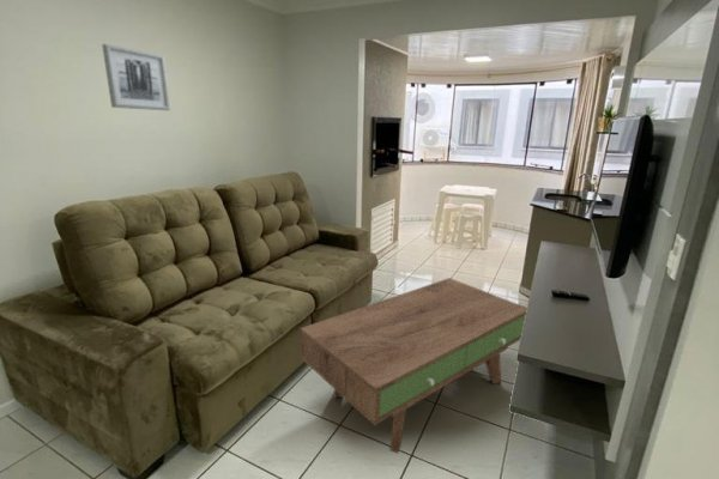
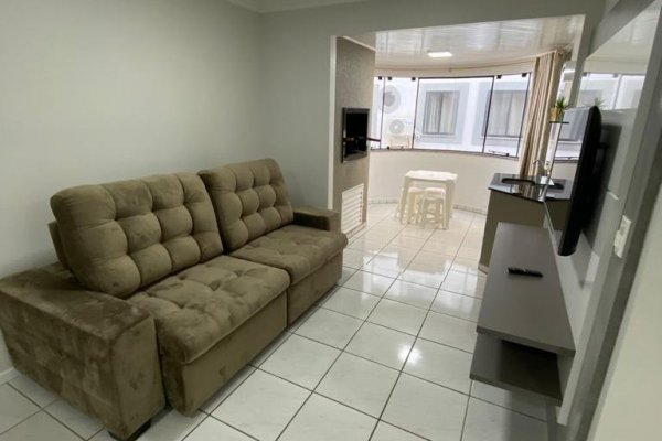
- coffee table (422, 354)
- wall art (139, 80)
